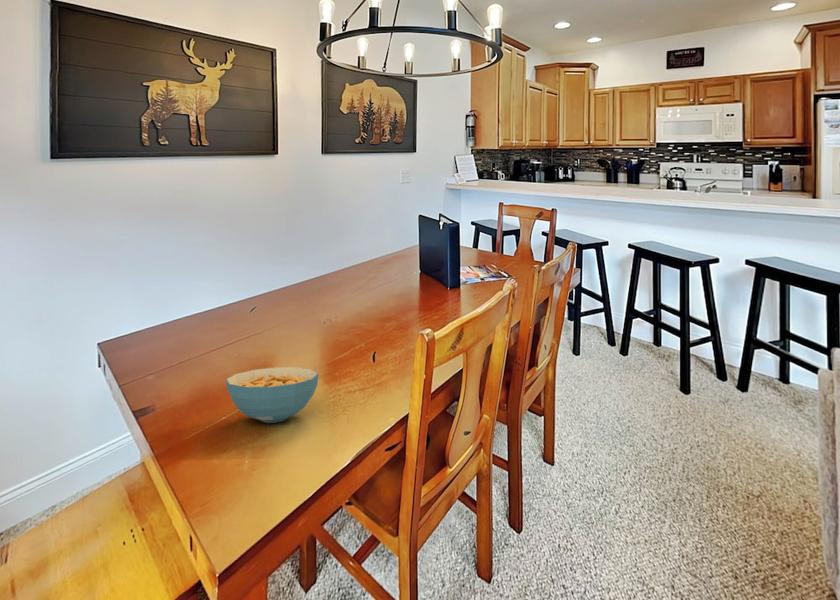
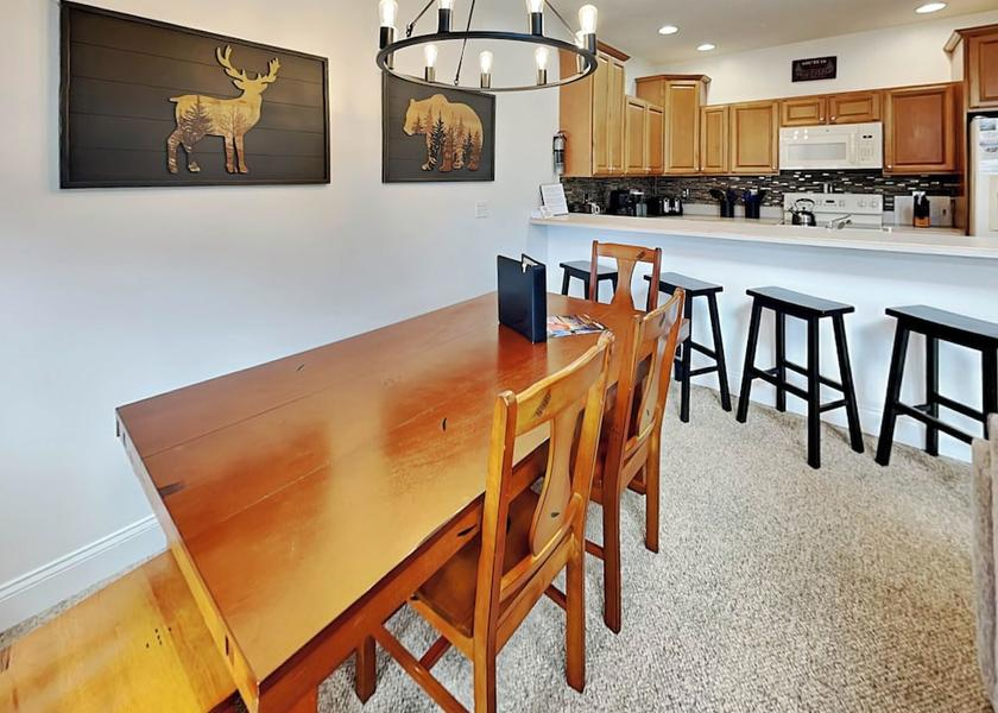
- cereal bowl (273, 397)
